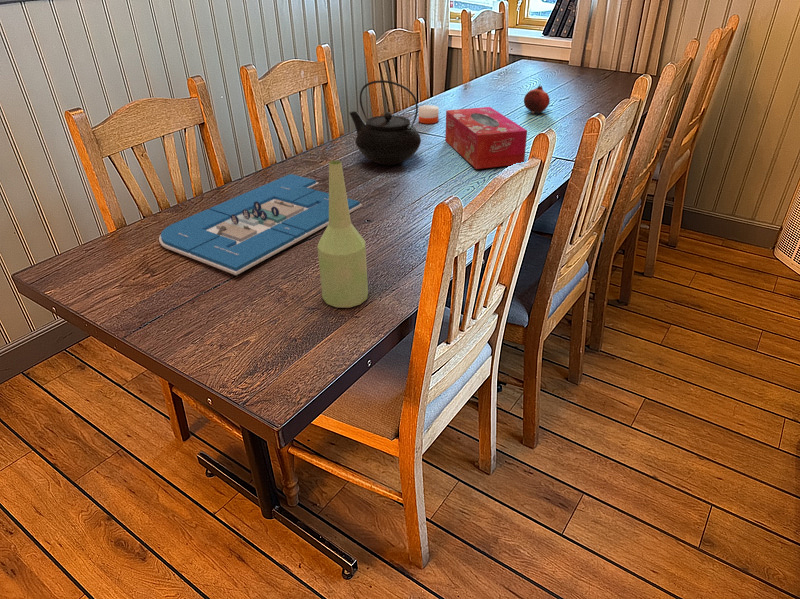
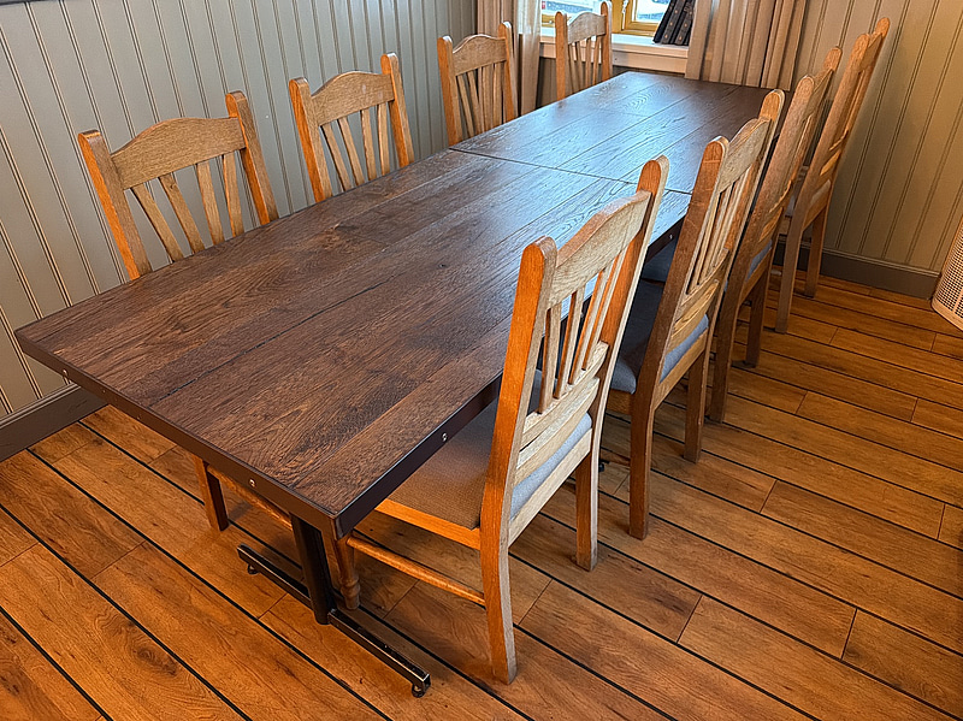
- candle (428, 106)
- fruit (536, 98)
- teapot (382, 121)
- tissue box (483, 136)
- bottle (340, 233)
- board game (267, 211)
